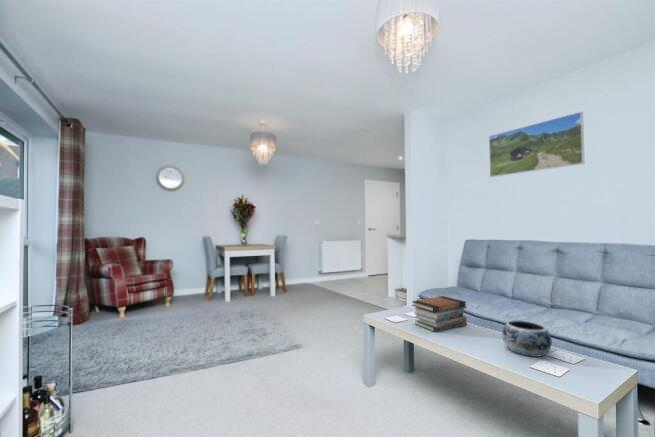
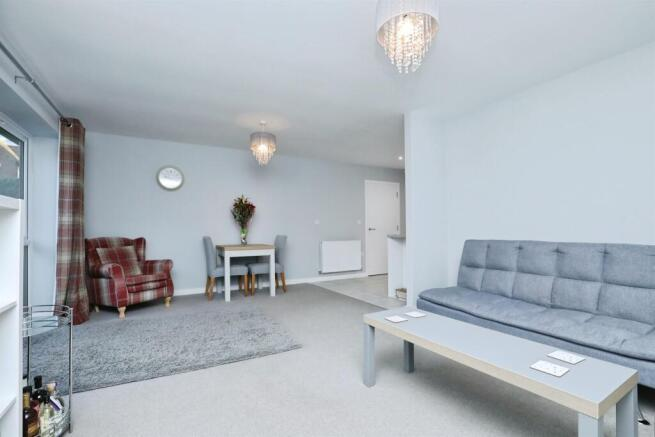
- book stack (439, 313)
- decorative bowl (526, 337)
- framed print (531, 148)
